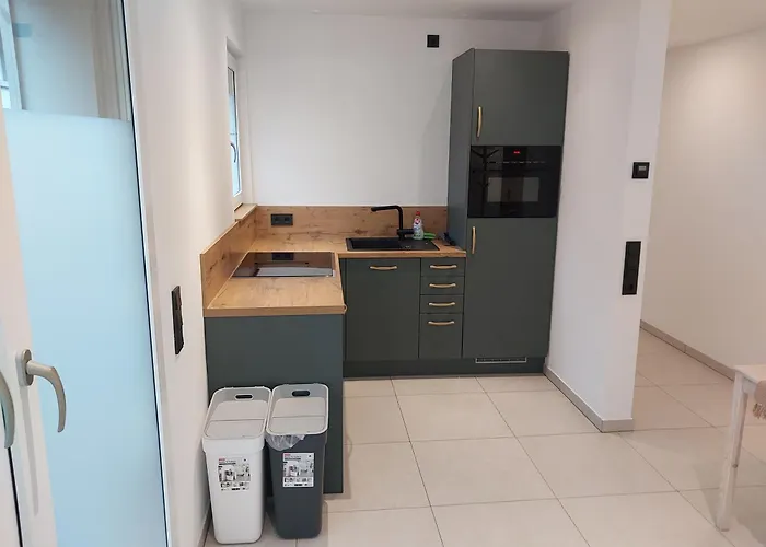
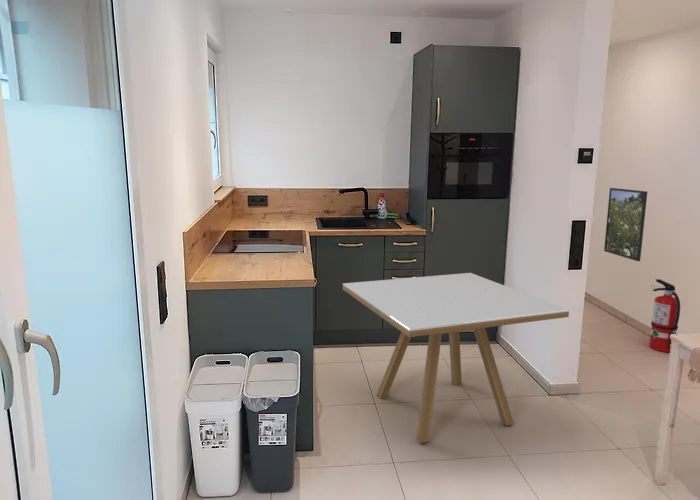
+ fire extinguisher (661, 315)
+ dining table (439, 352)
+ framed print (624, 223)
